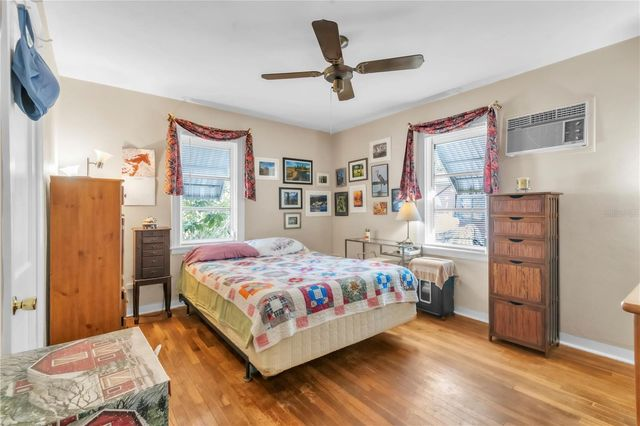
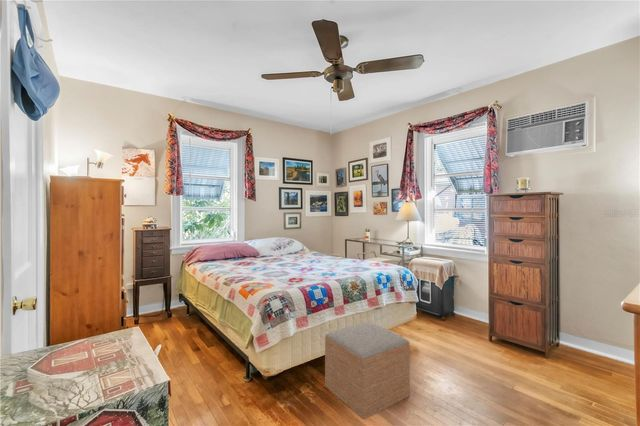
+ ottoman (365, 361)
